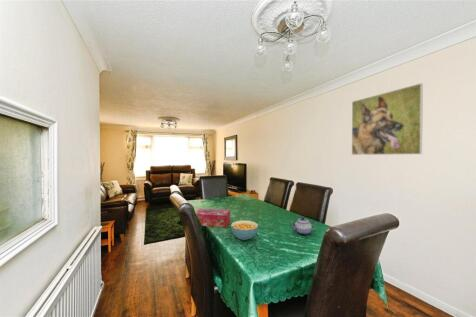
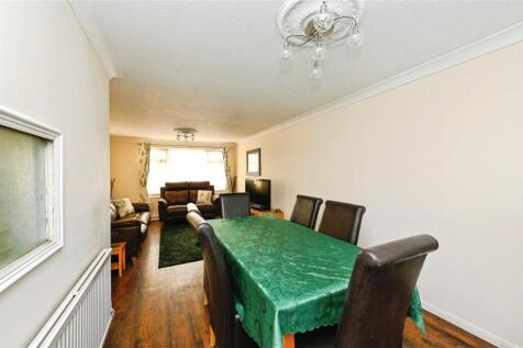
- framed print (382, 124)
- cereal bowl (244, 231)
- tissue box (212, 217)
- teapot (303, 224)
